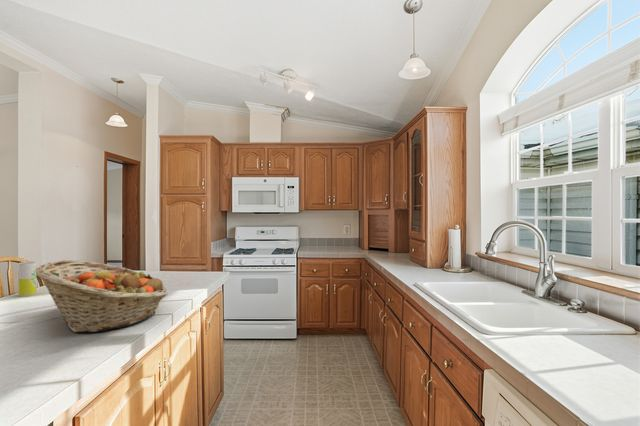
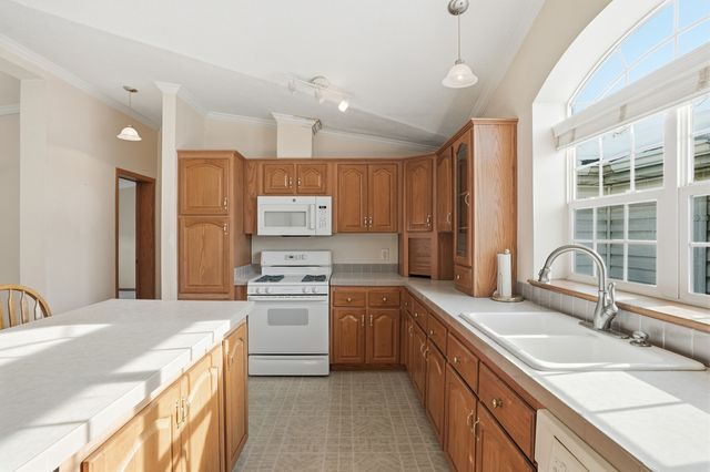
- fruit basket (108, 288)
- beverage can (27, 278)
